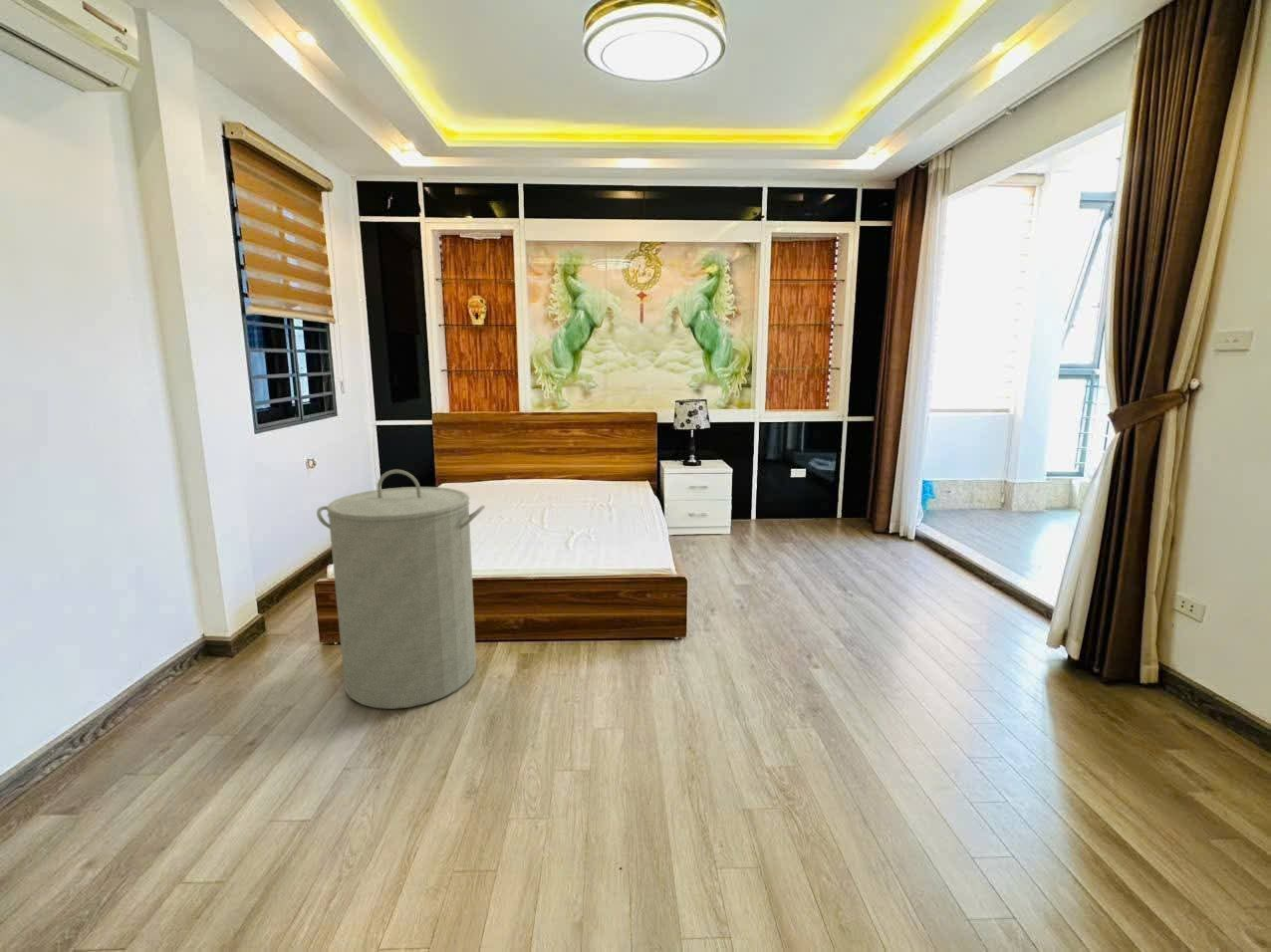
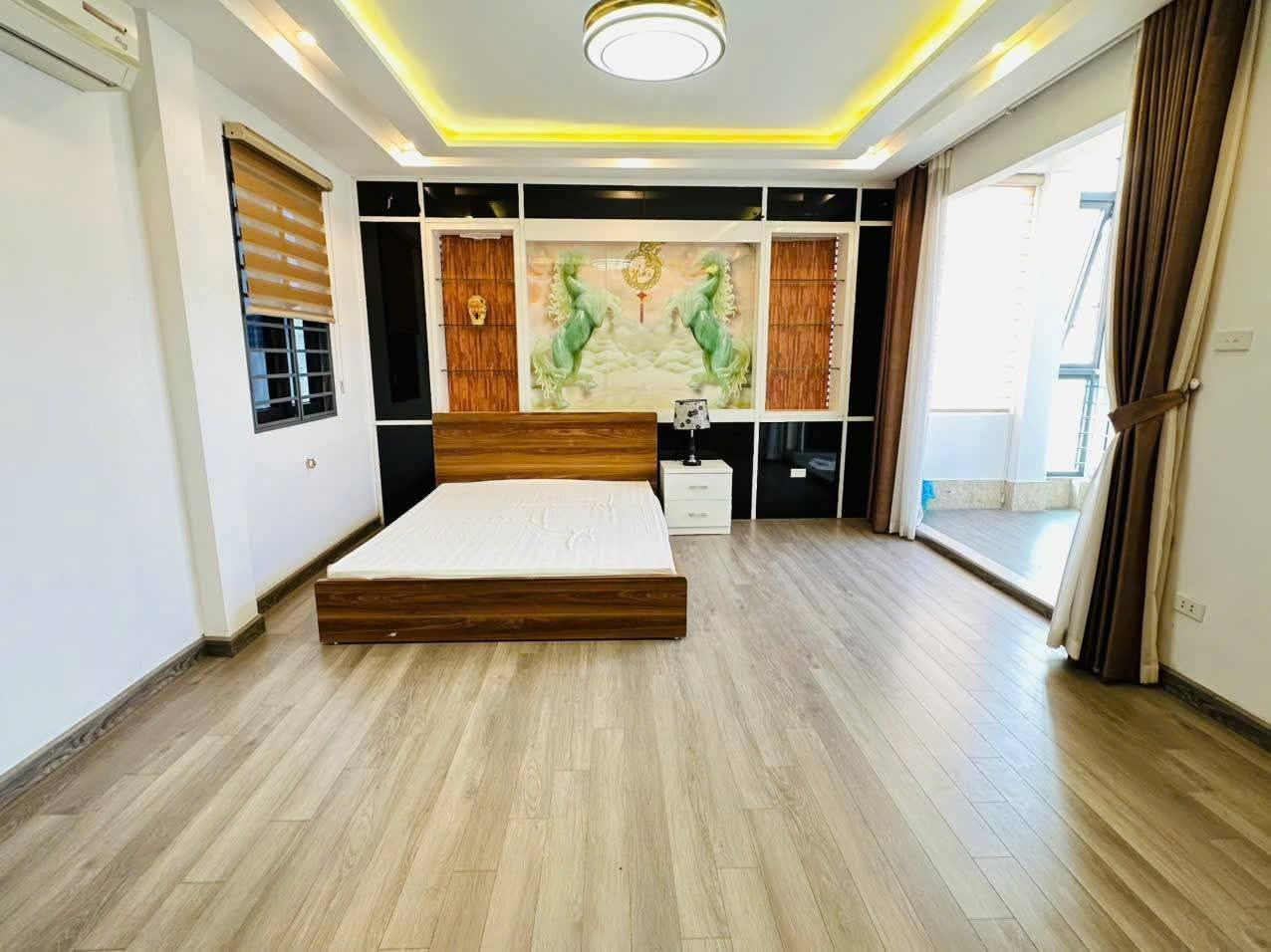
- laundry hamper (405, 576)
